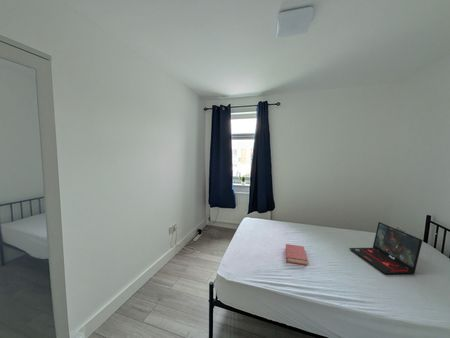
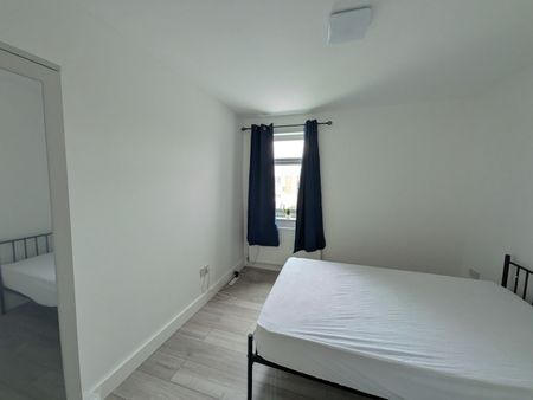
- laptop (381, 245)
- book (295, 253)
